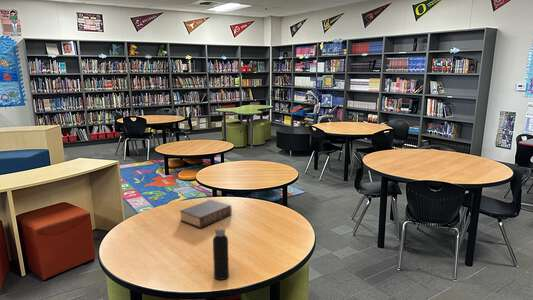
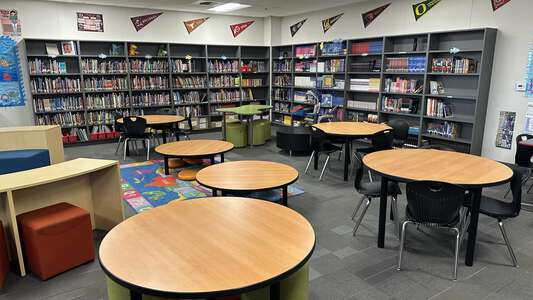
- book (206, 212)
- water bottle (220, 250)
